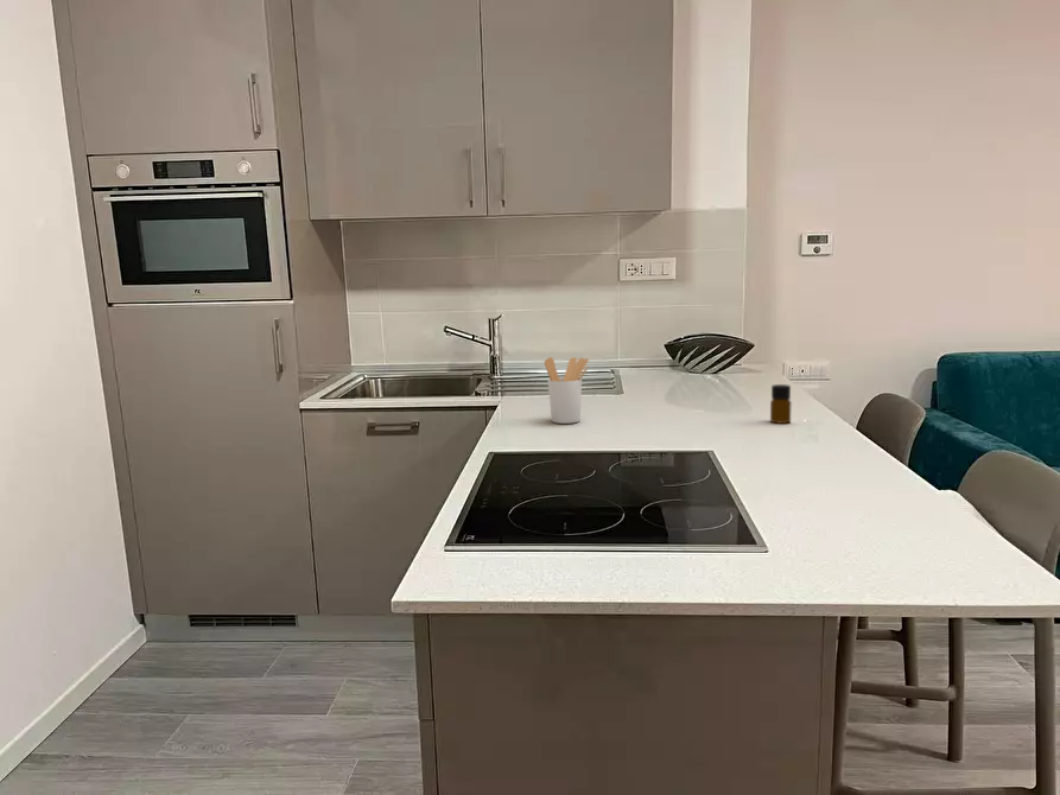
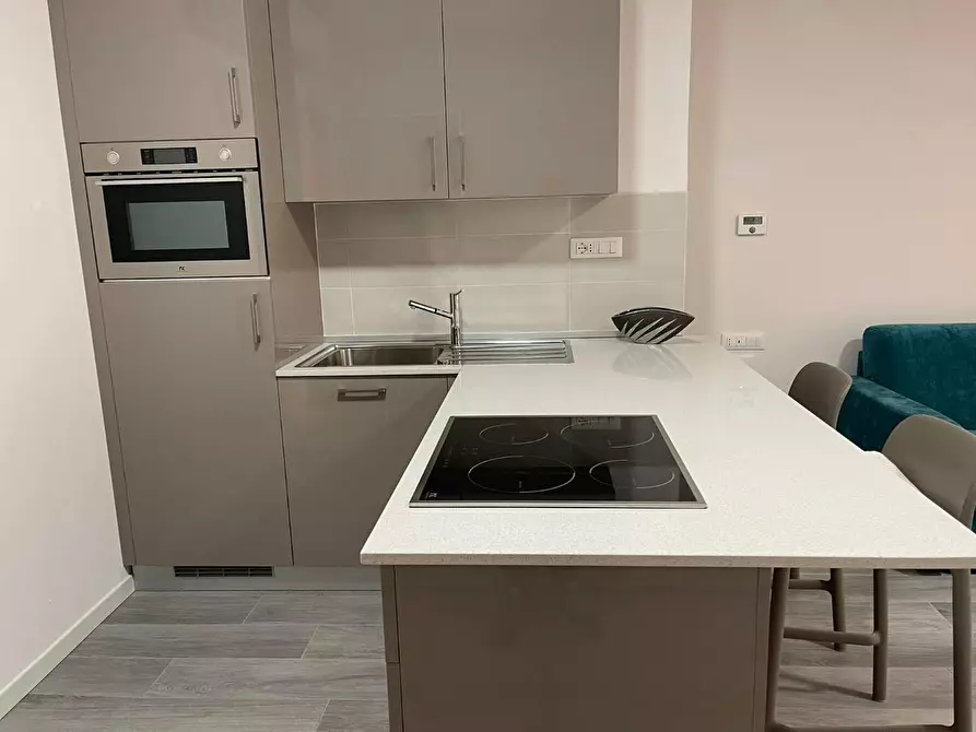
- bottle (780, 403)
- utensil holder (569, 388)
